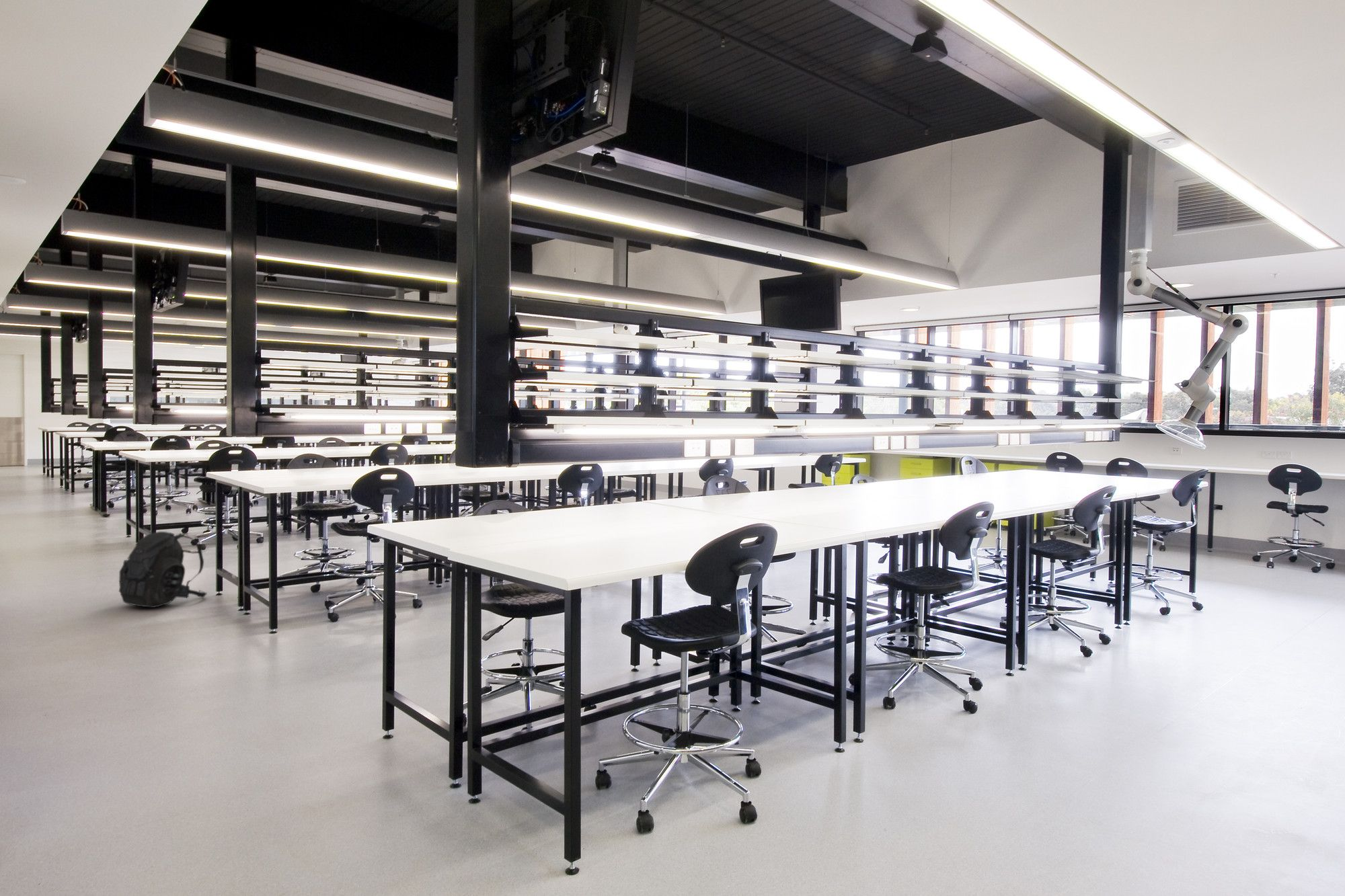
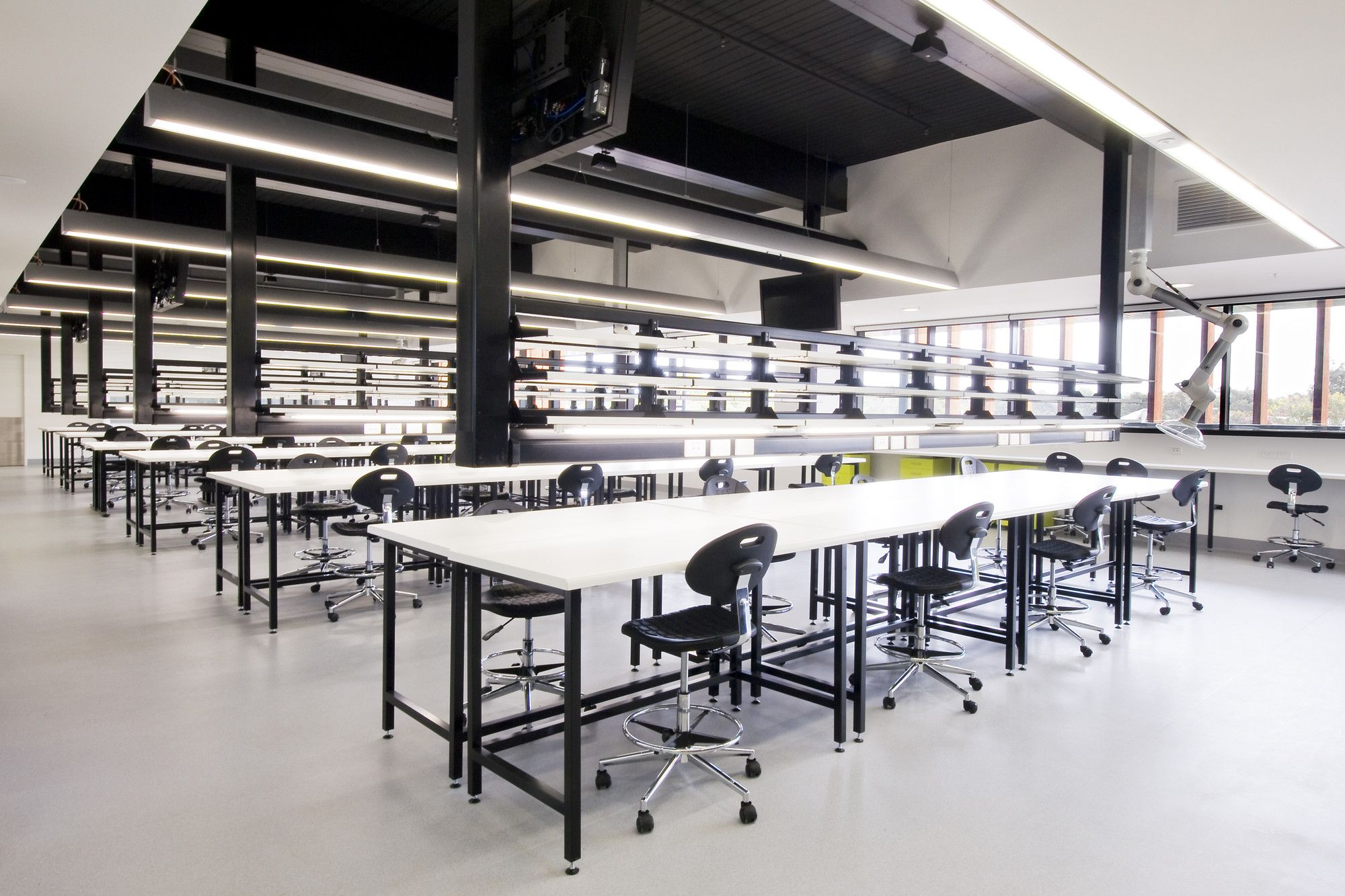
- backpack (161, 567)
